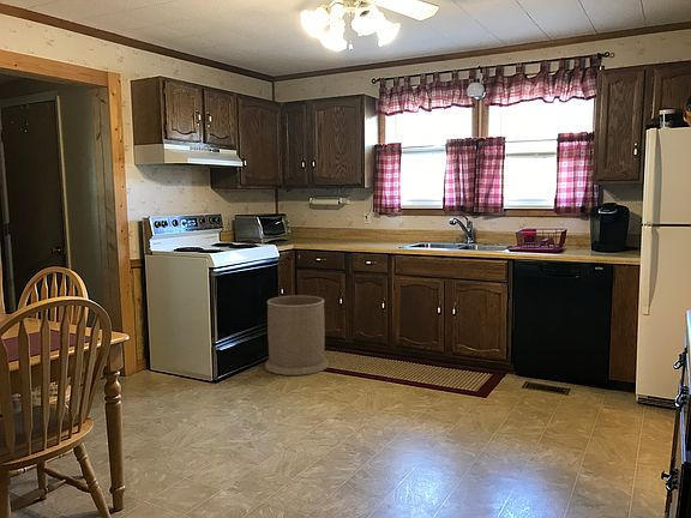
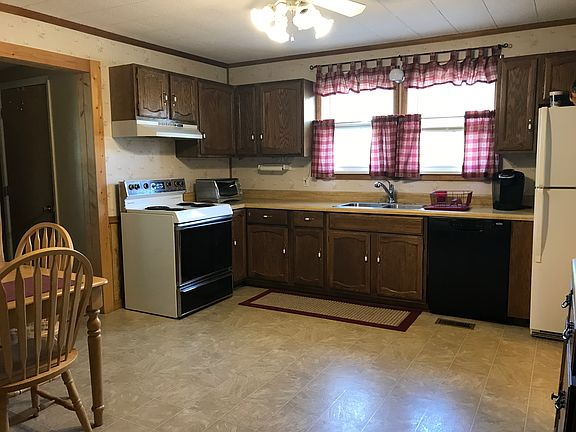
- trash can (296, 332)
